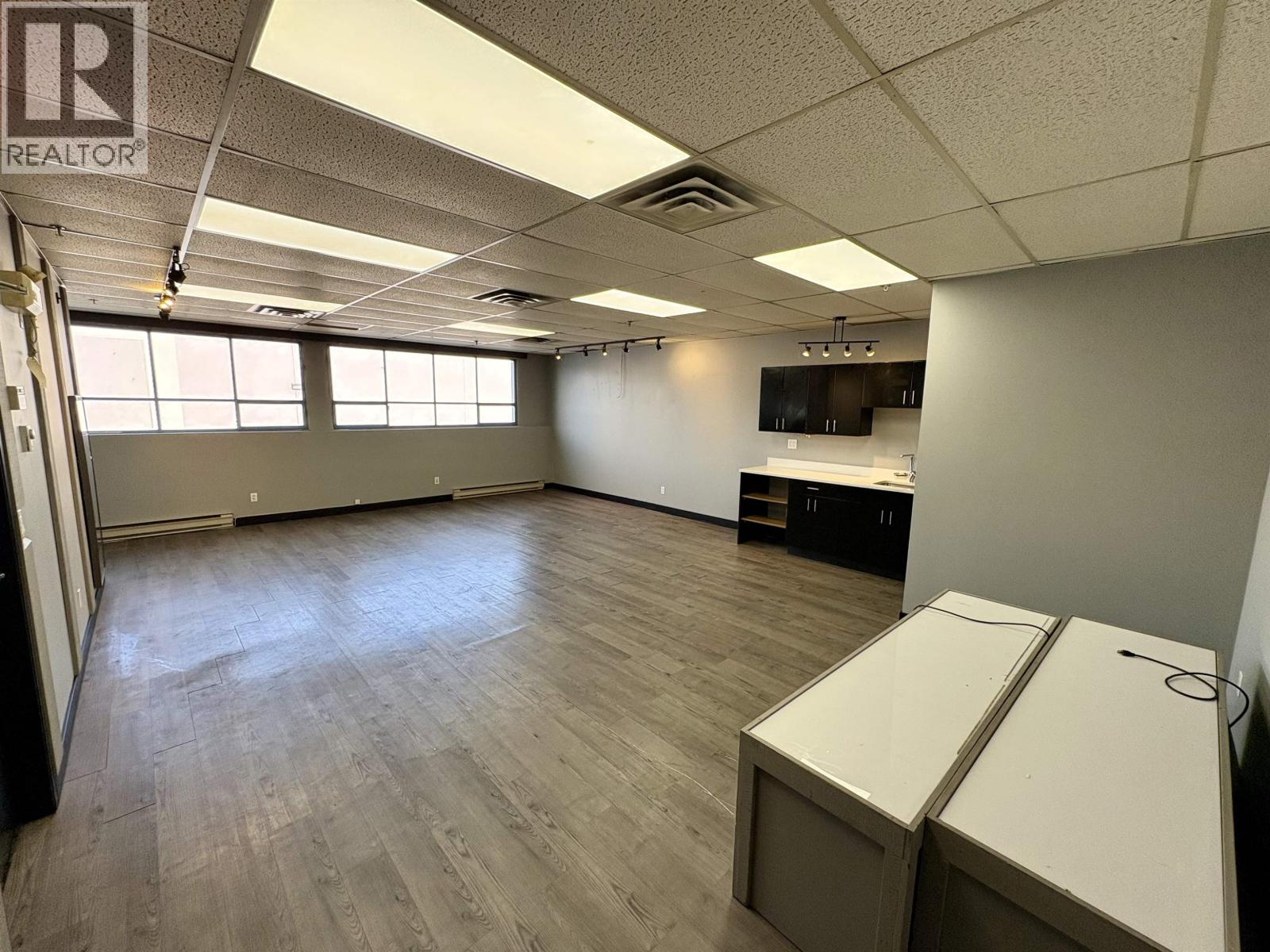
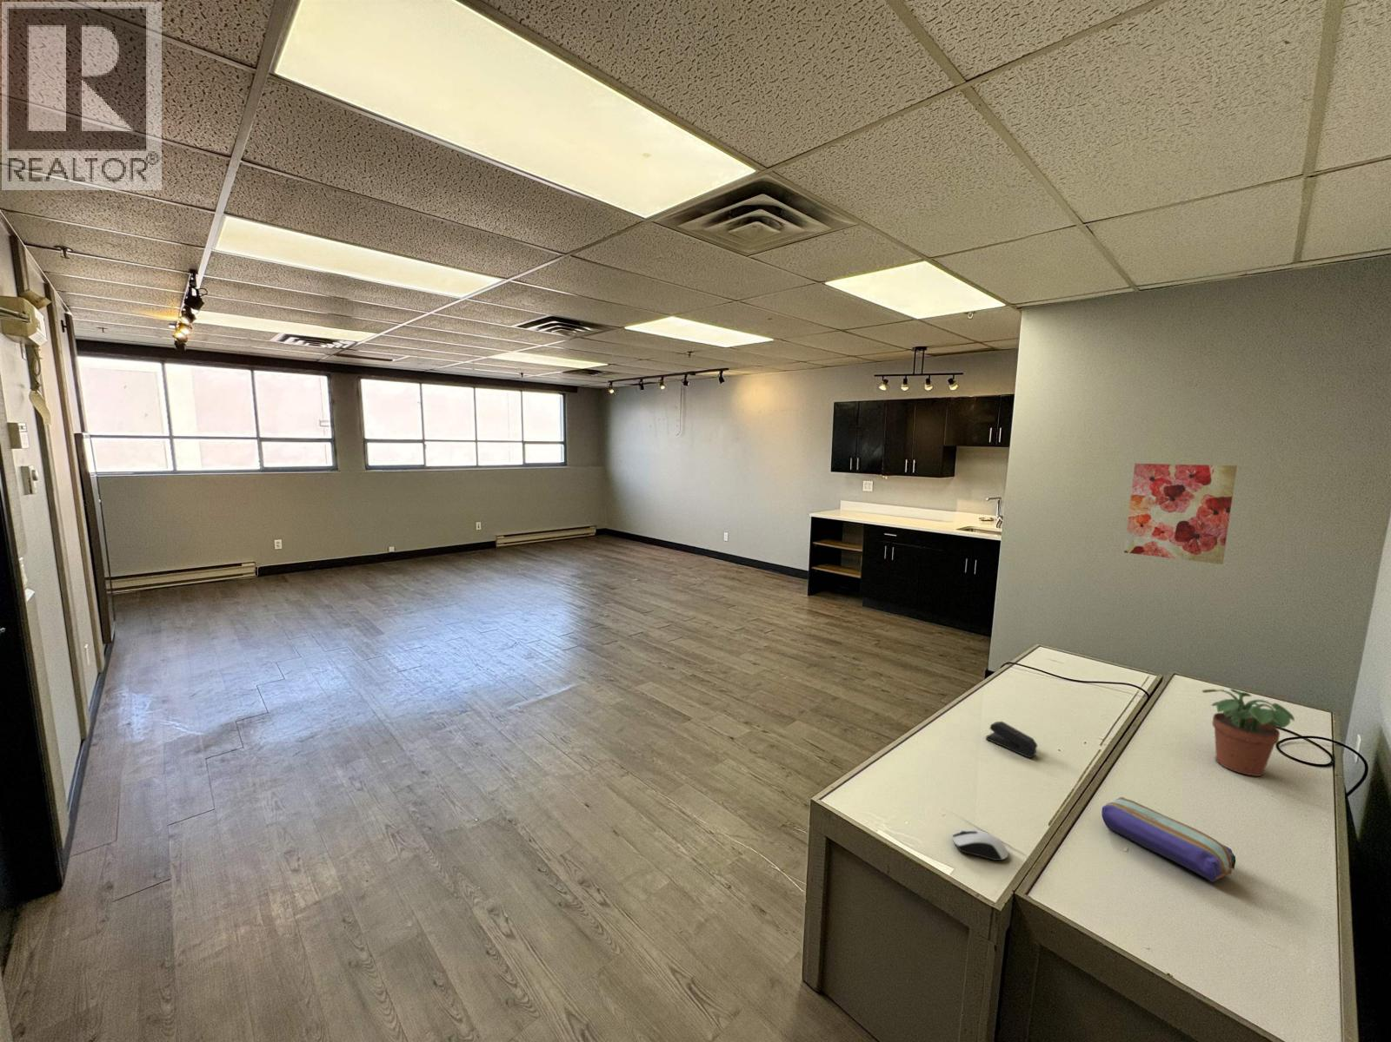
+ pencil case (1164, 836)
+ potted plant (1240, 731)
+ computer mouse (980, 842)
+ stapler (1011, 738)
+ wall art (1177, 511)
